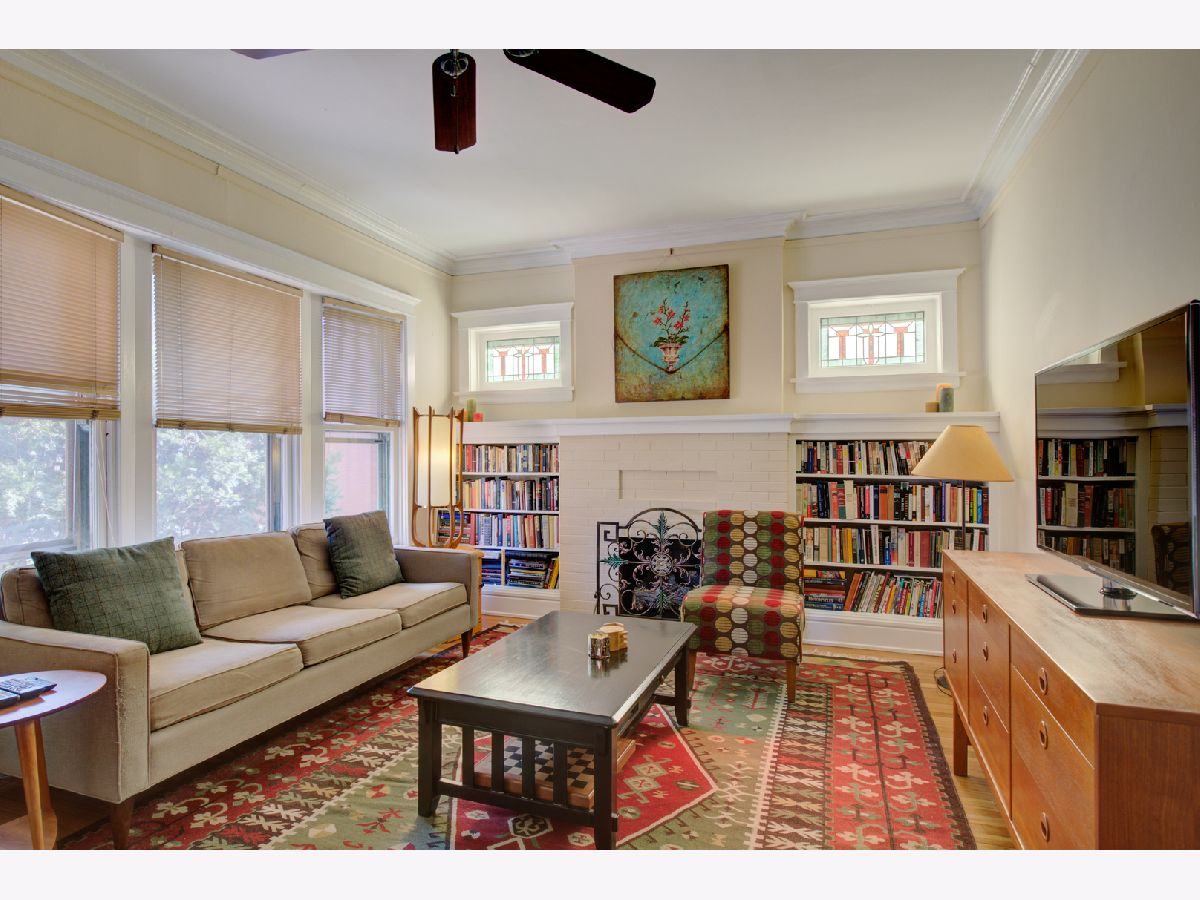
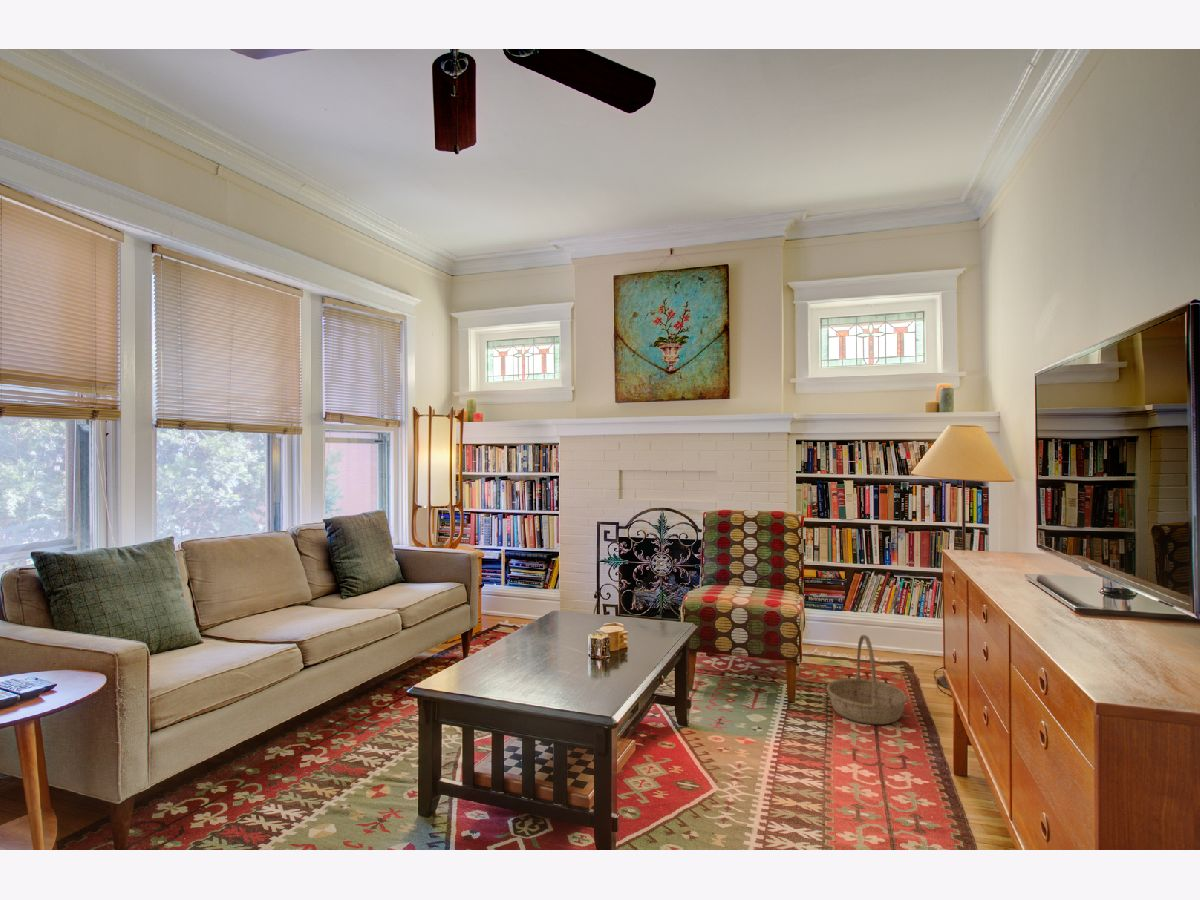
+ basket (866, 679)
